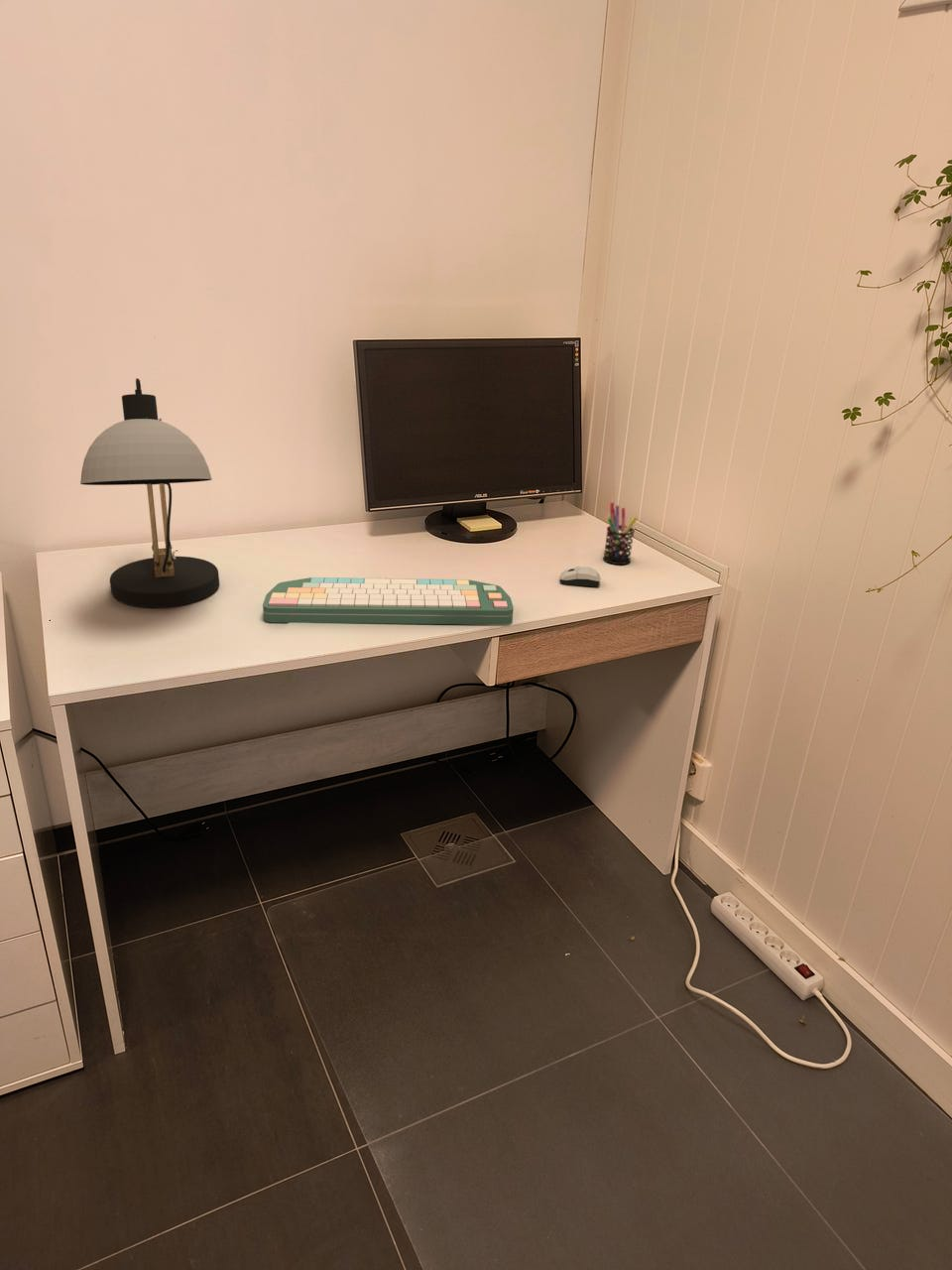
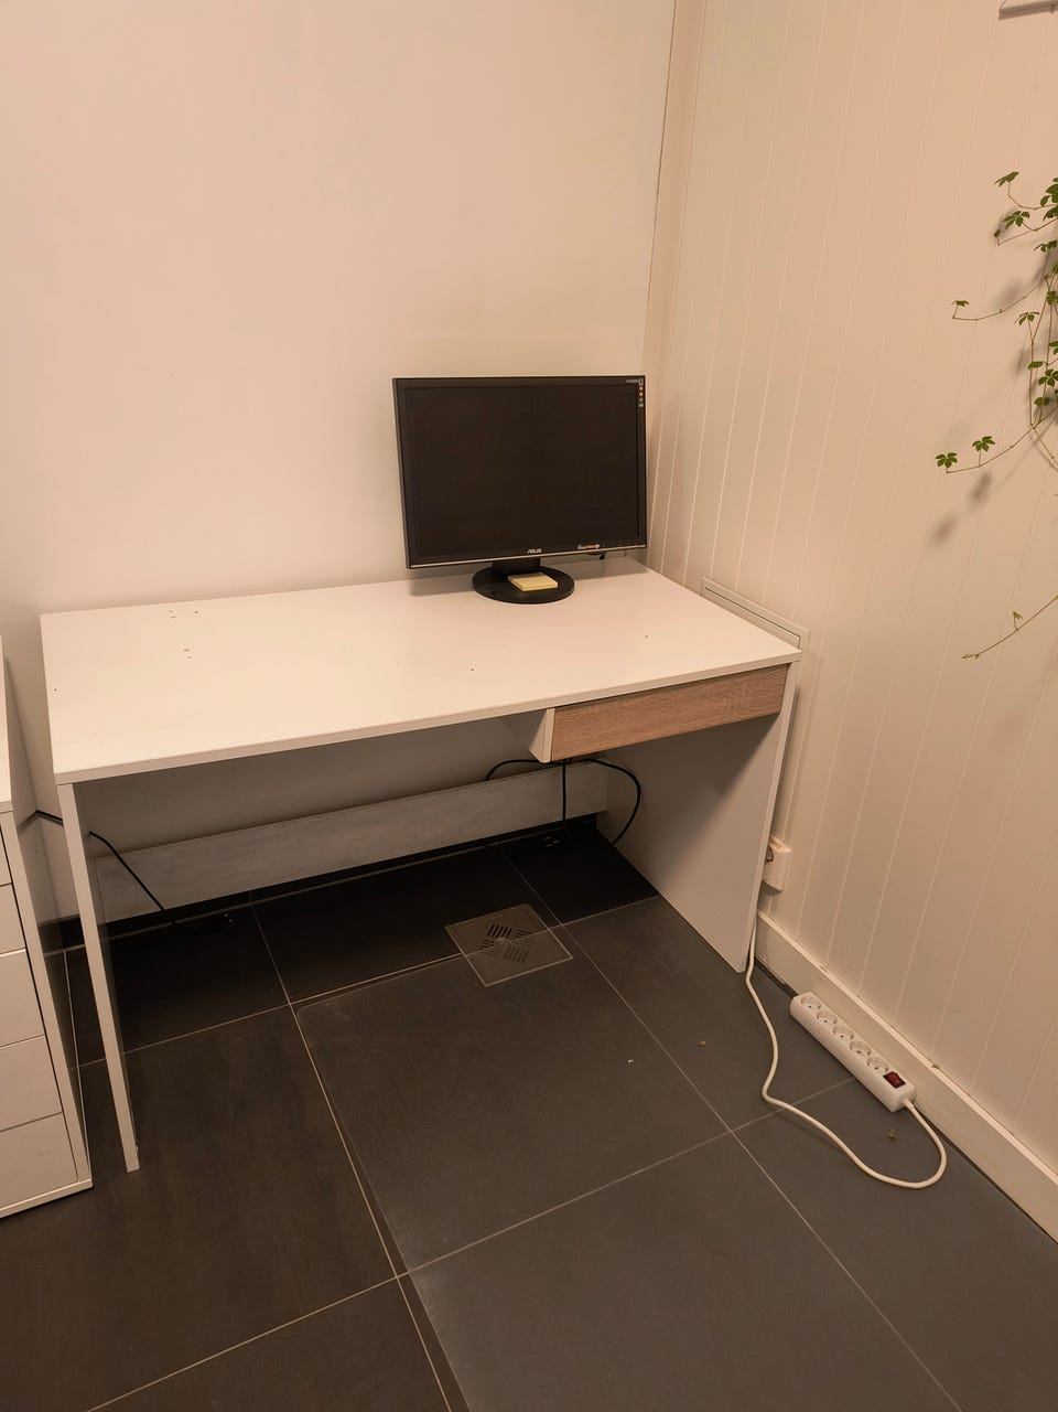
- computer keyboard (390, 599)
- pen holder (617, 533)
- desk lamp (152, 490)
- computer mouse (580, 574)
